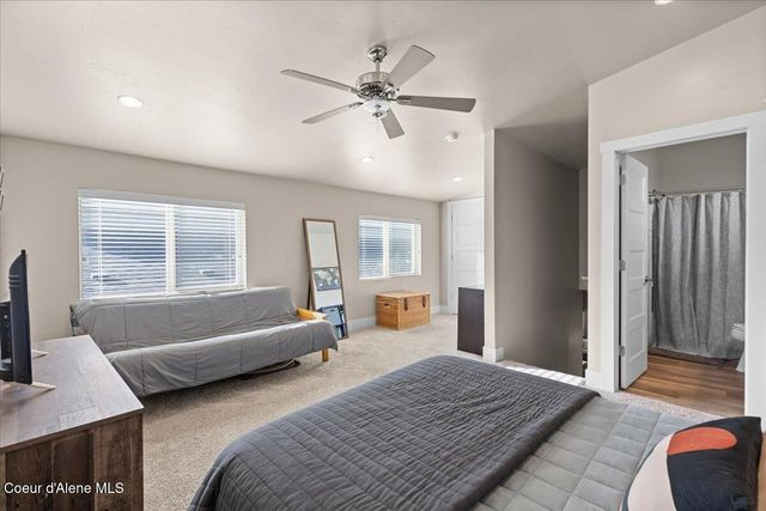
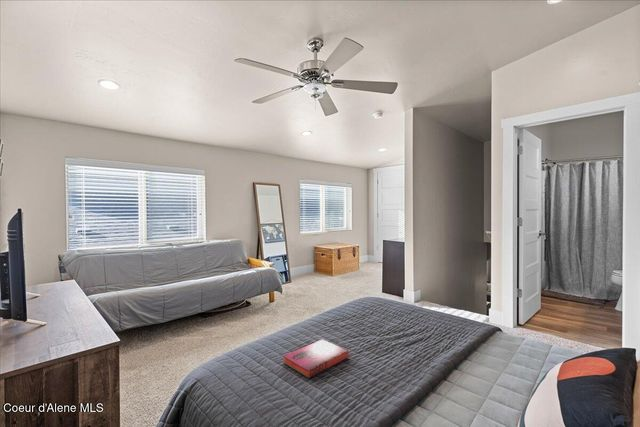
+ hardback book (316, 356)
